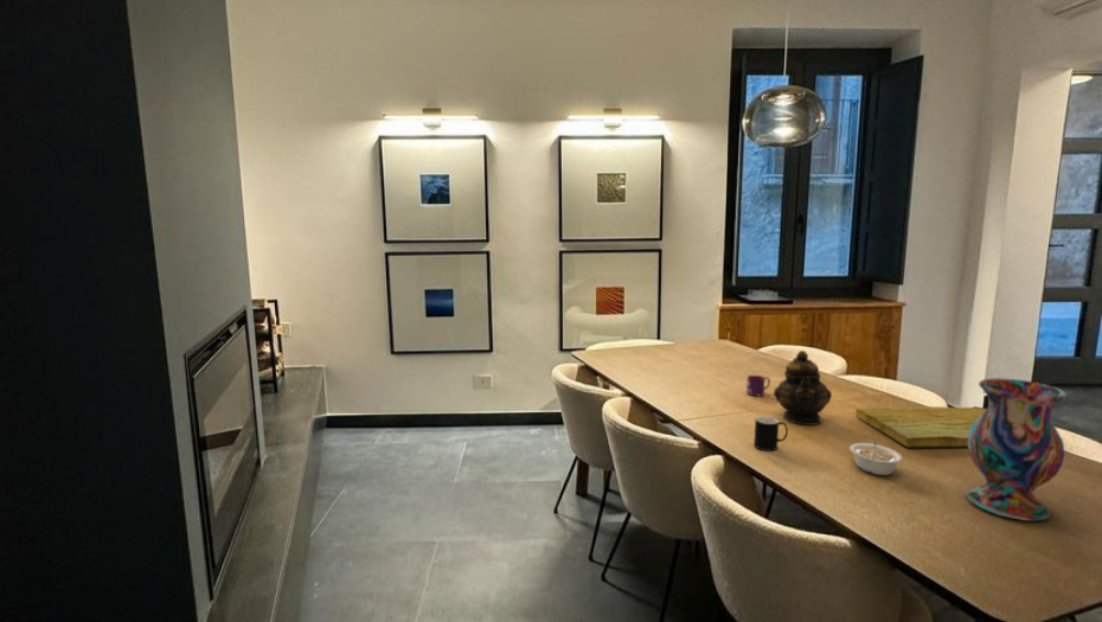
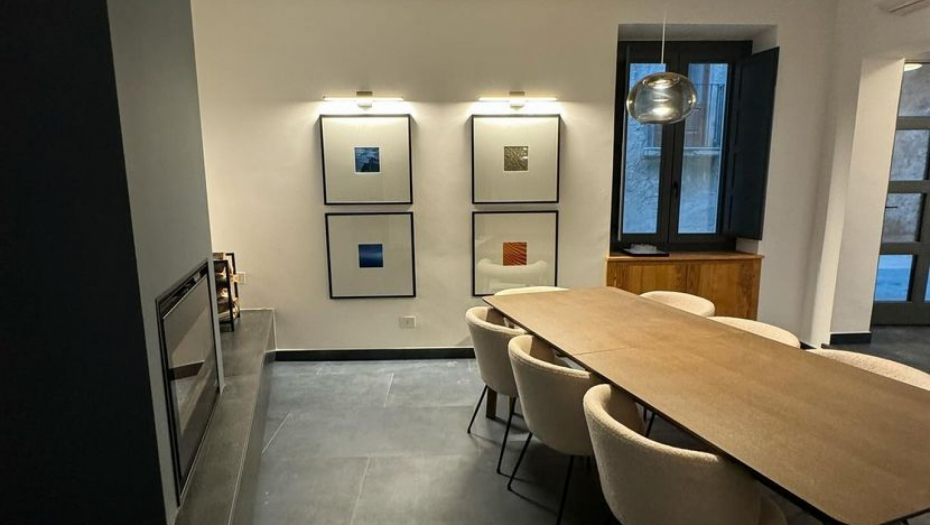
- cutting board (947, 424)
- vase (1013, 447)
- cup (771, 432)
- teapot (802, 384)
- mug (758, 385)
- legume (873, 457)
